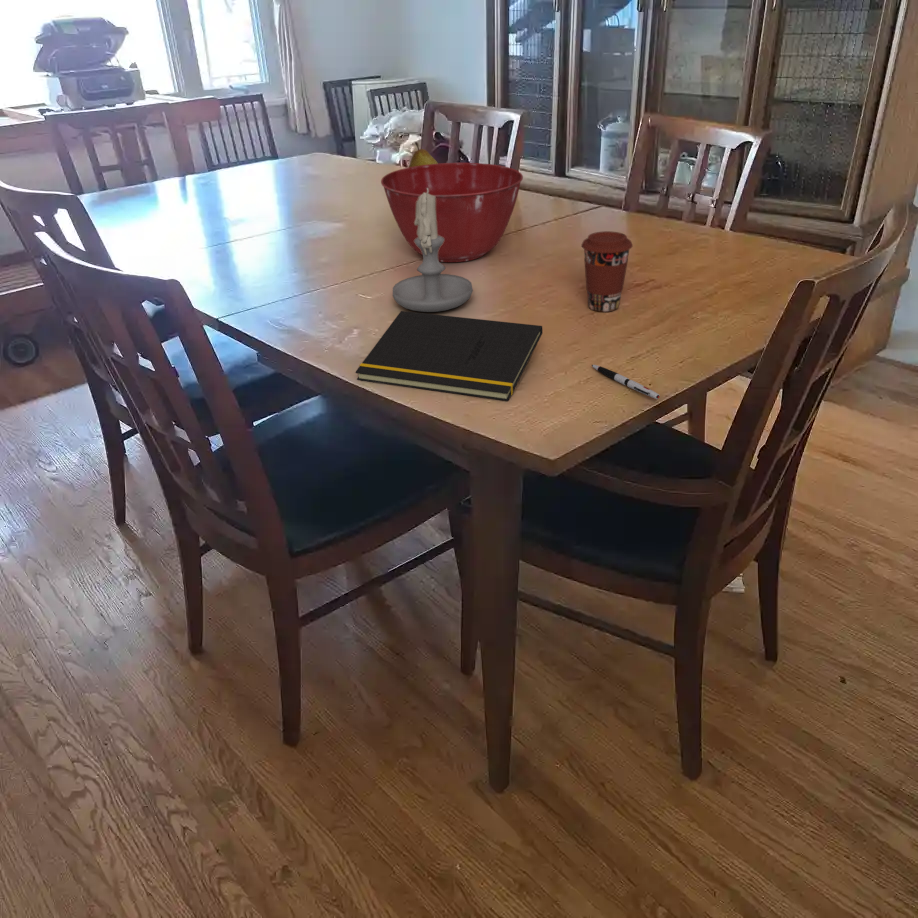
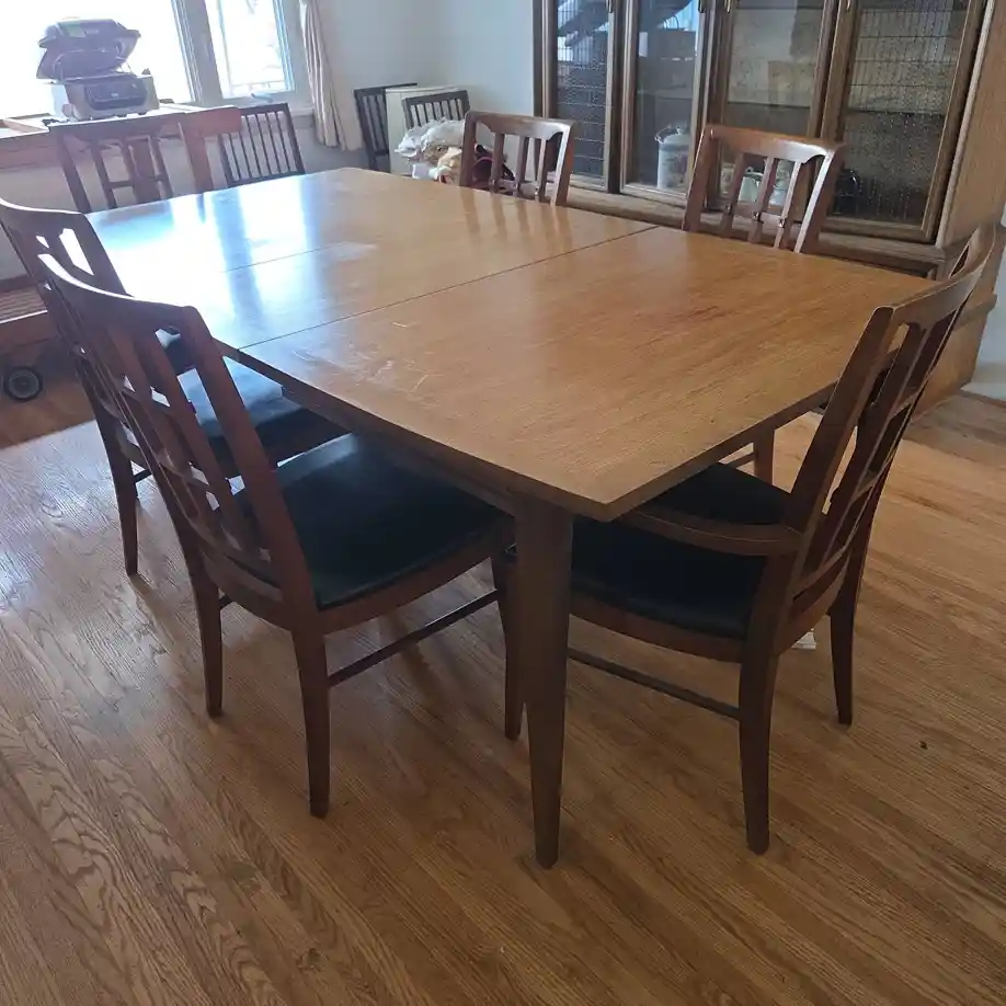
- candle (429, 248)
- coffee cup (605, 272)
- notepad (450, 352)
- fruit (423, 164)
- pen (622, 380)
- mixing bowl (453, 215)
